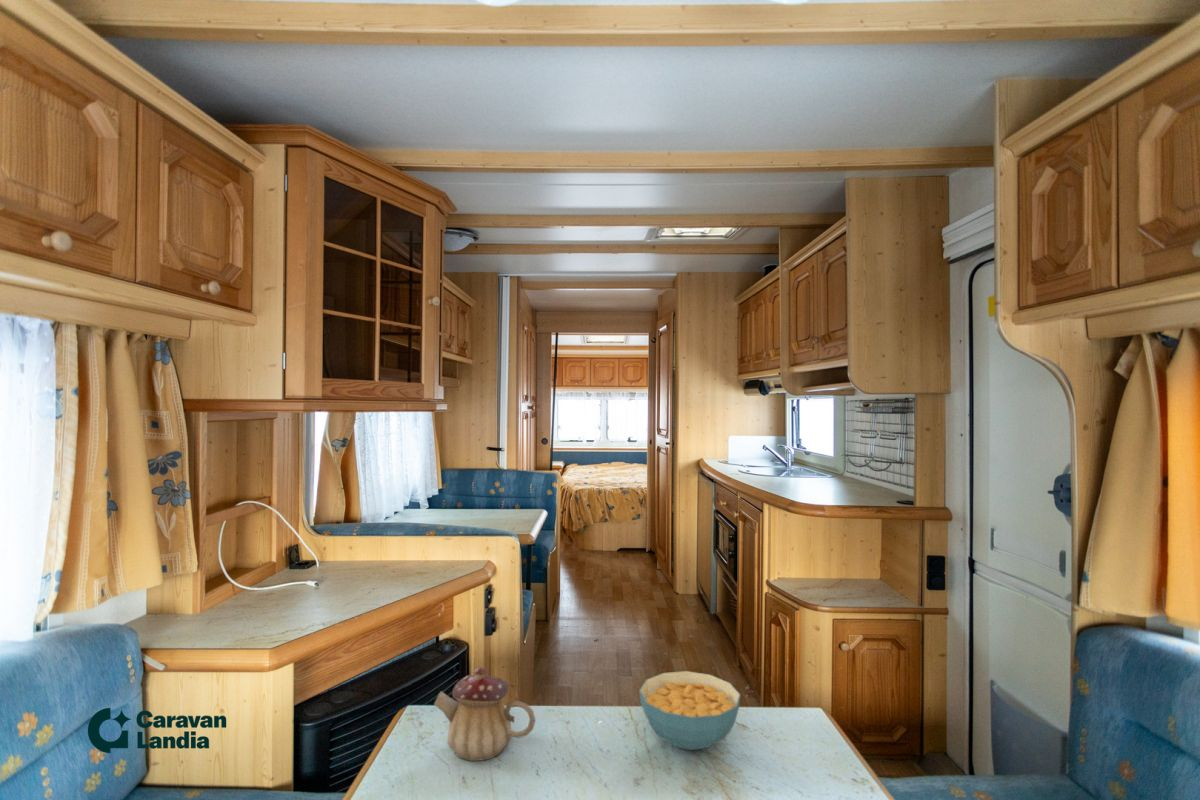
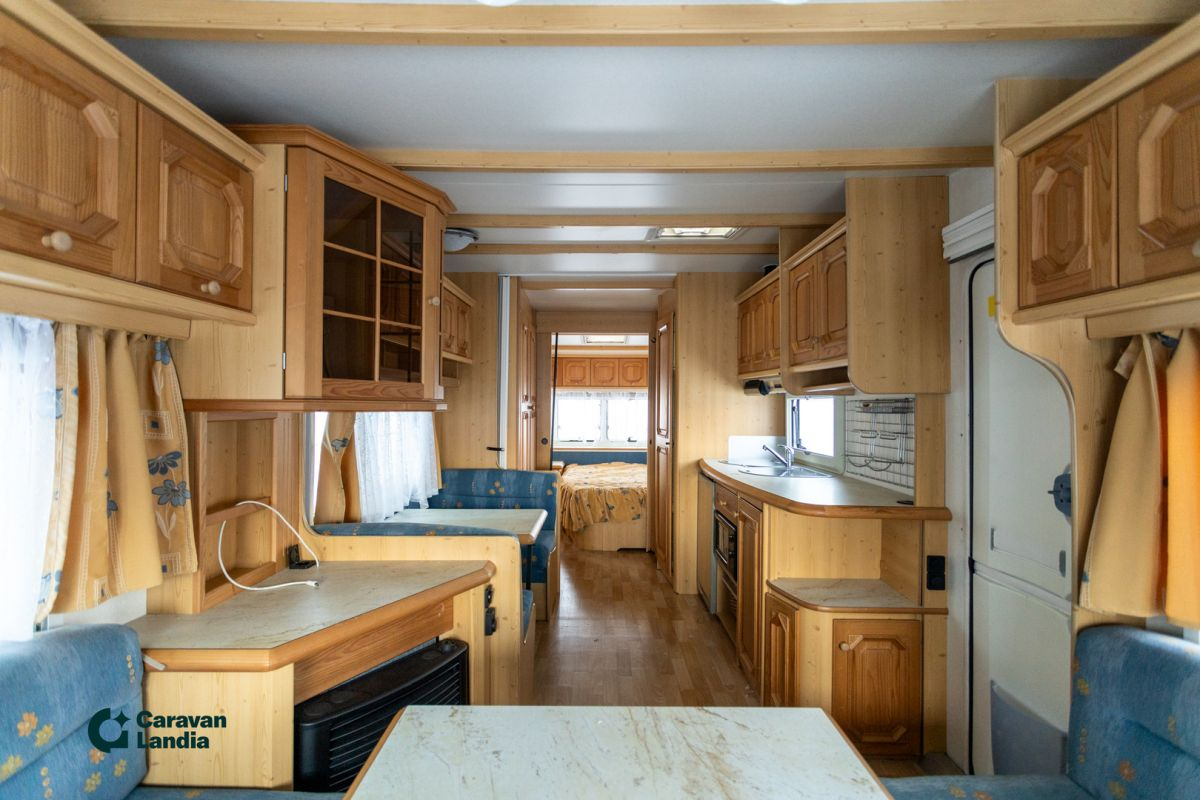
- cereal bowl (689, 717)
- teapot (484, 707)
